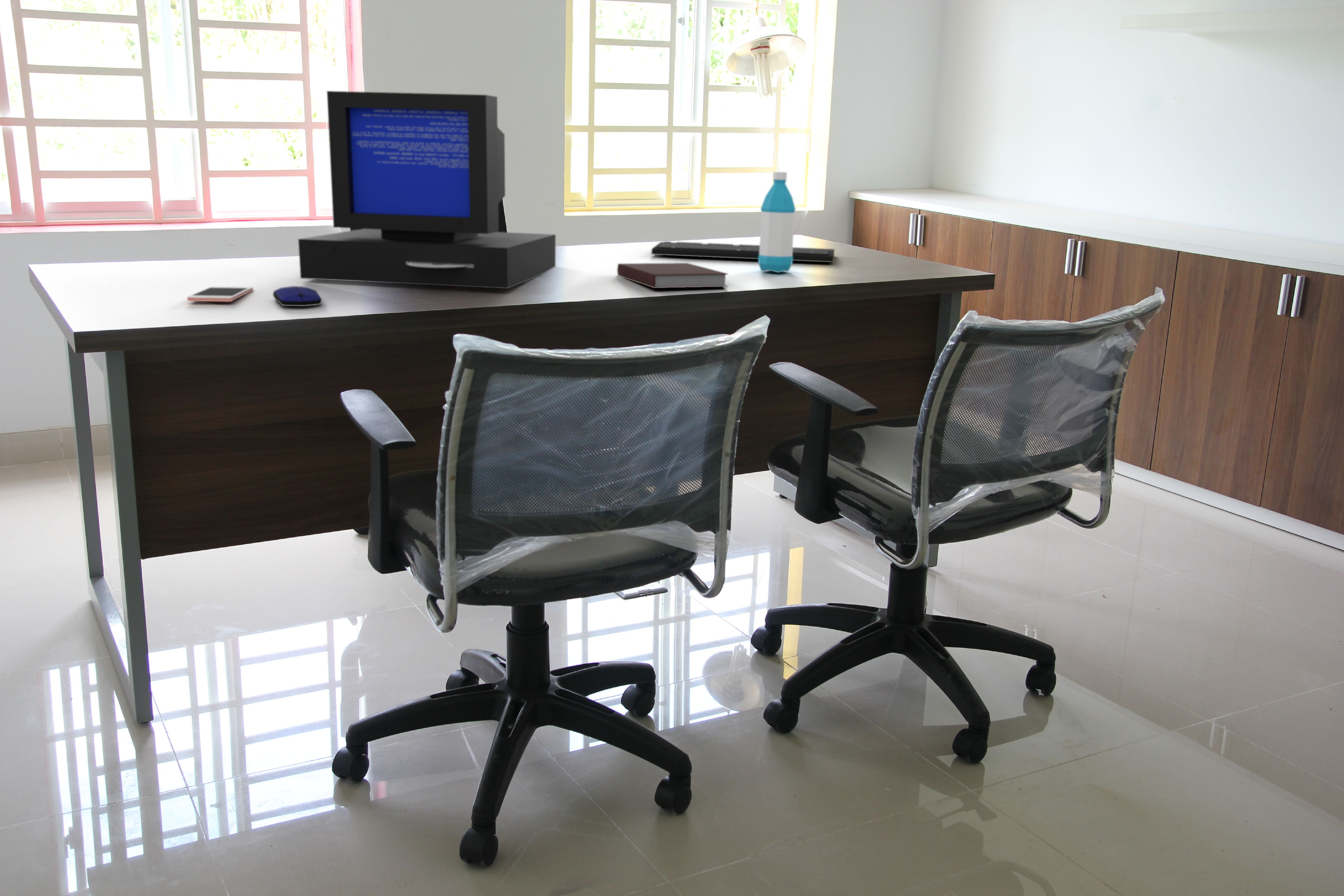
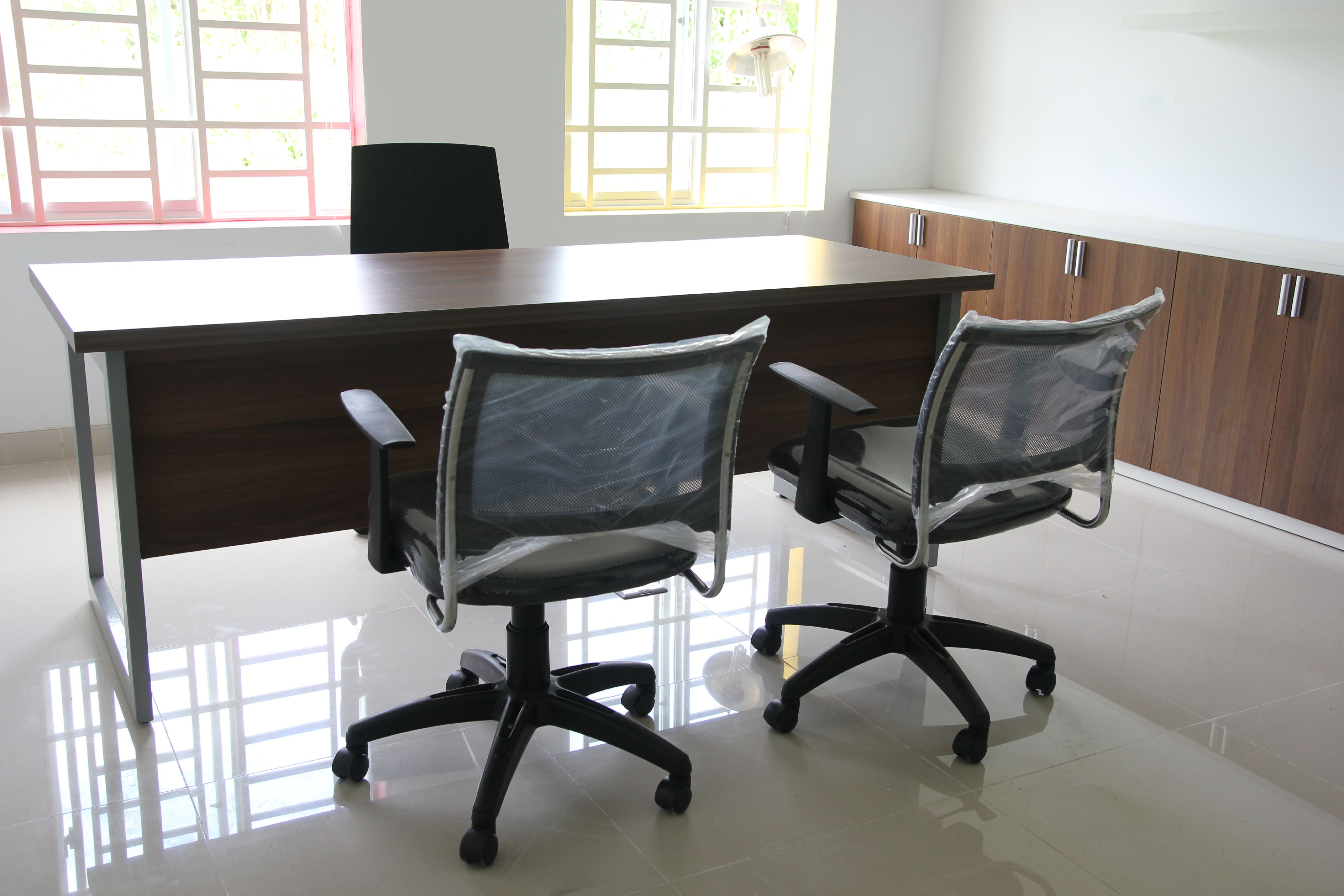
- computer mouse (298, 295)
- water bottle (777, 222)
- cell phone (221, 294)
- notebook (671, 275)
- keyboard (744, 251)
- monitor (430, 187)
